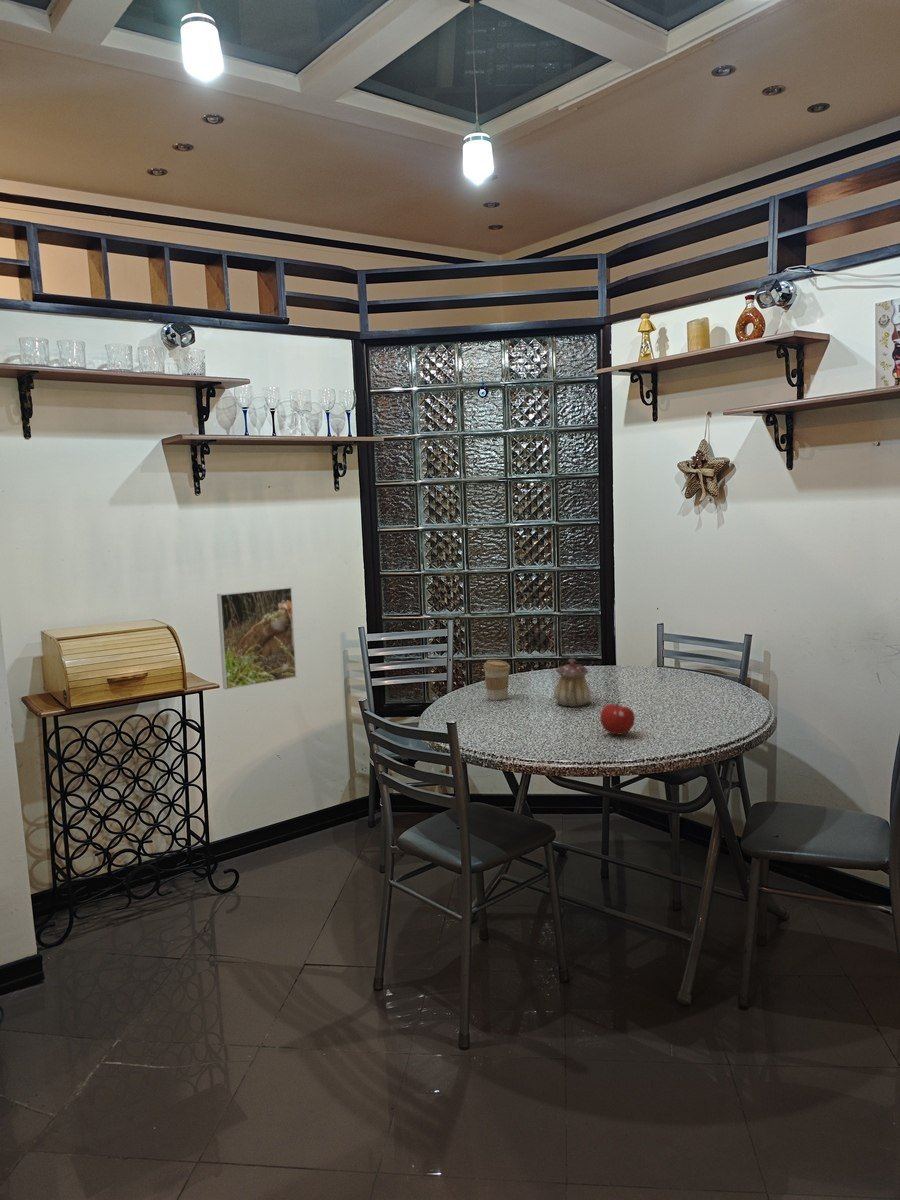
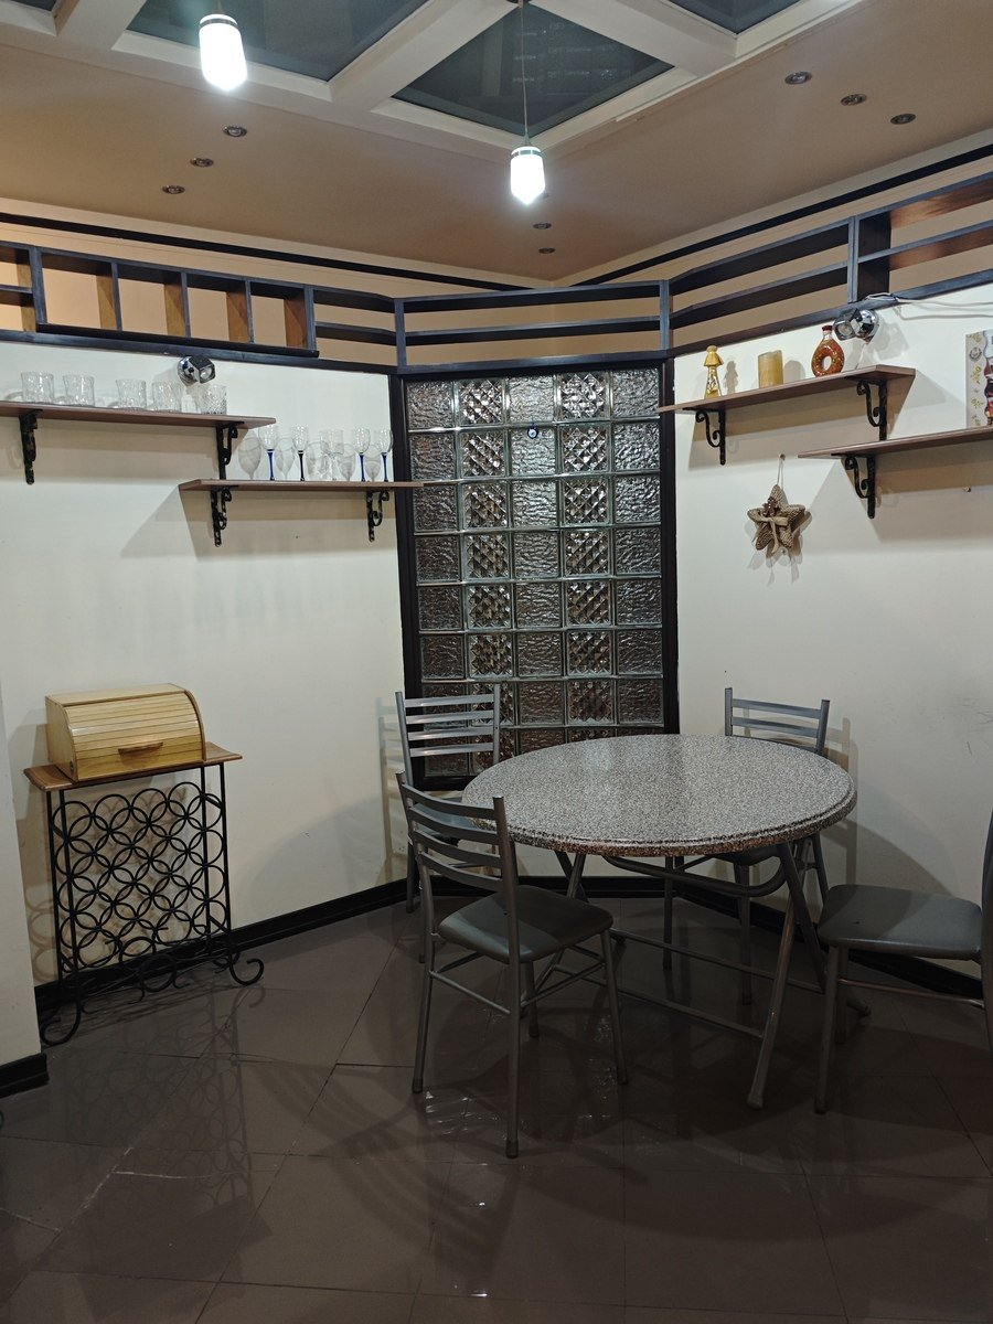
- fruit (617, 717)
- teapot (572, 681)
- coffee cup (497, 679)
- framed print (258, 637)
